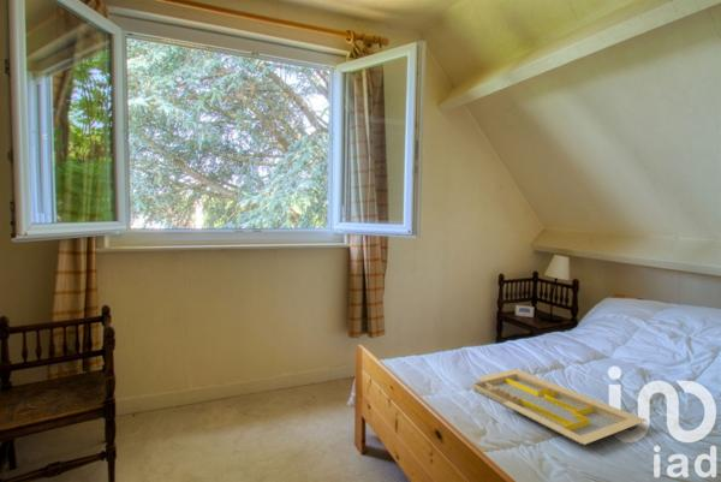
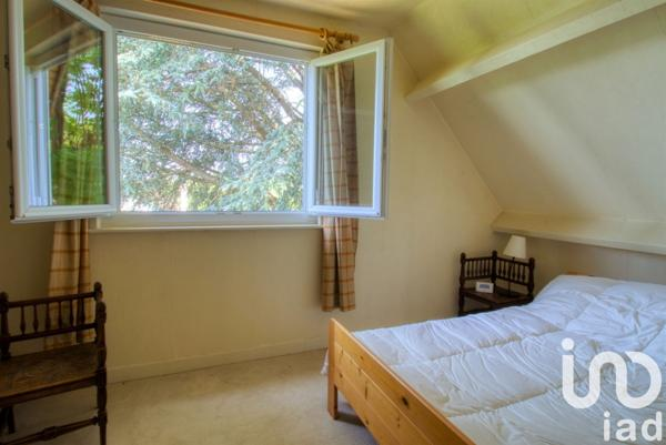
- serving tray (542, 401)
